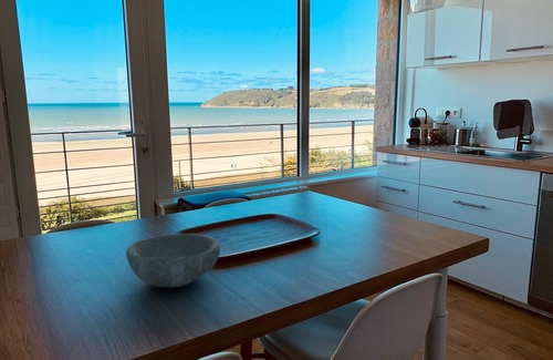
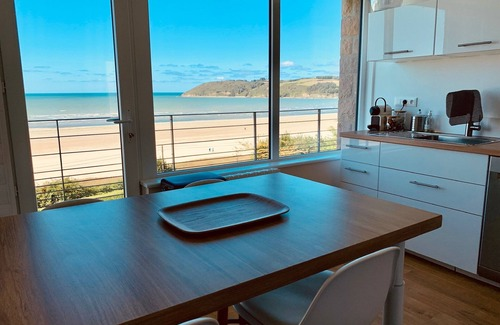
- bowl (175, 261)
